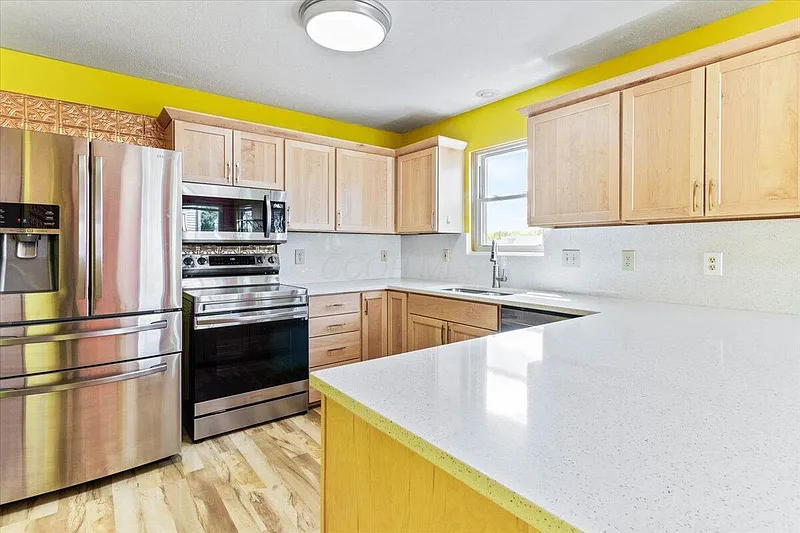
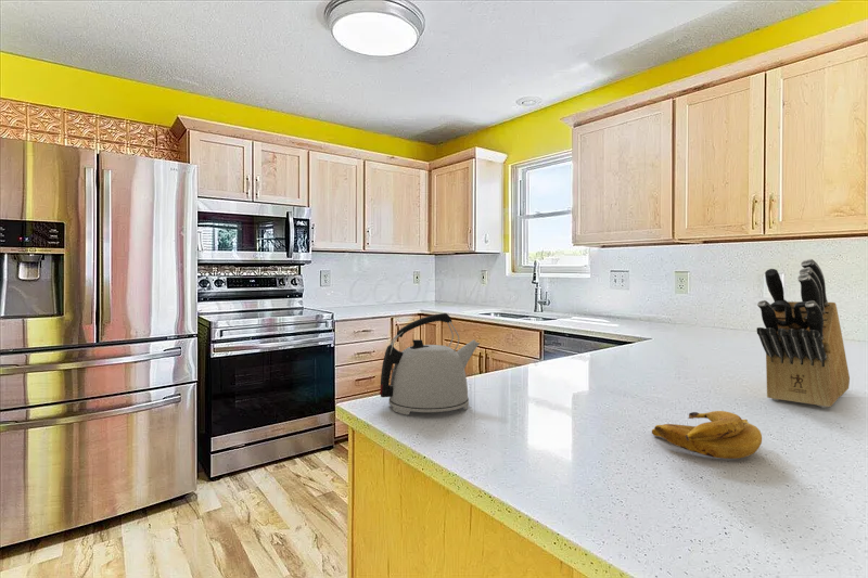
+ kettle (431, 359)
+ banana (703, 427)
+ knife block (805, 330)
